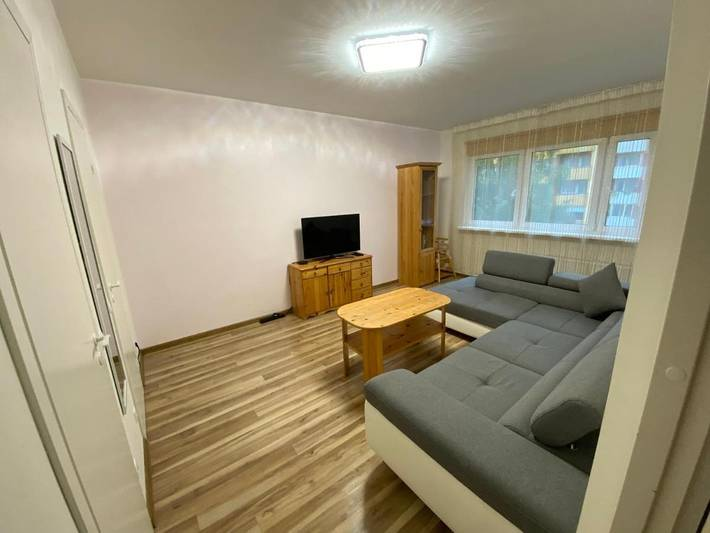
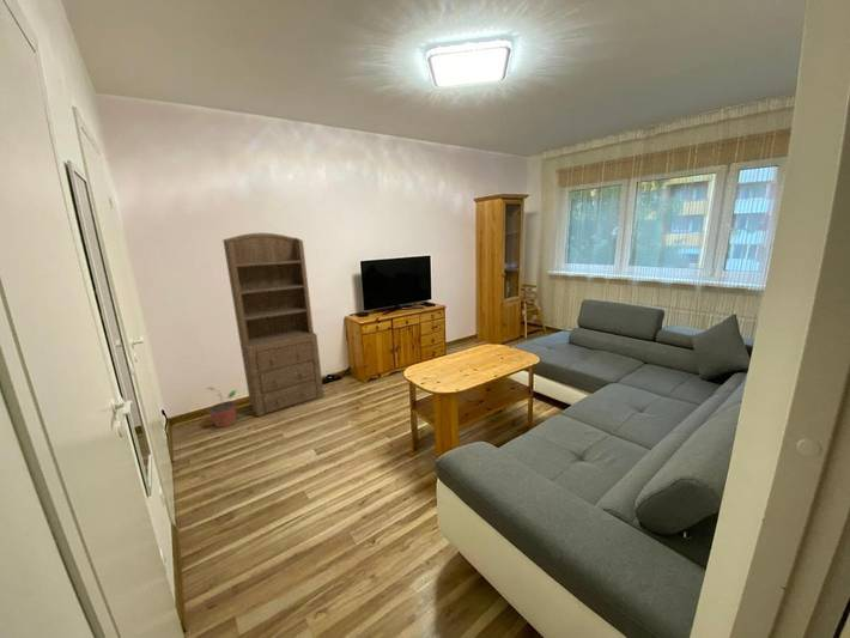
+ potted plant (221, 403)
+ shelving unit (277, 321)
